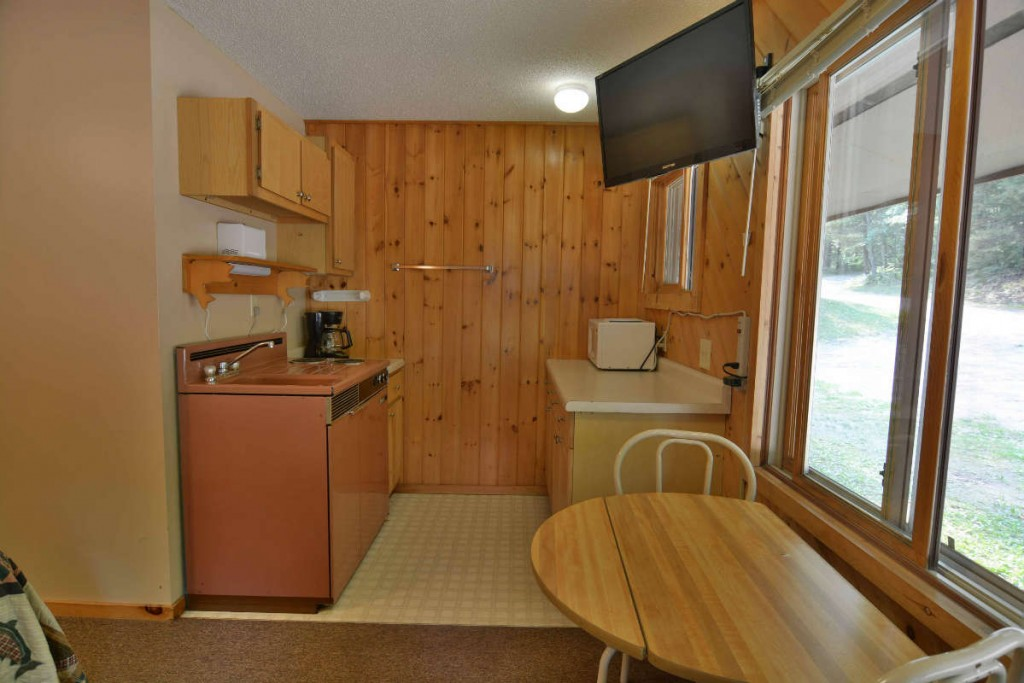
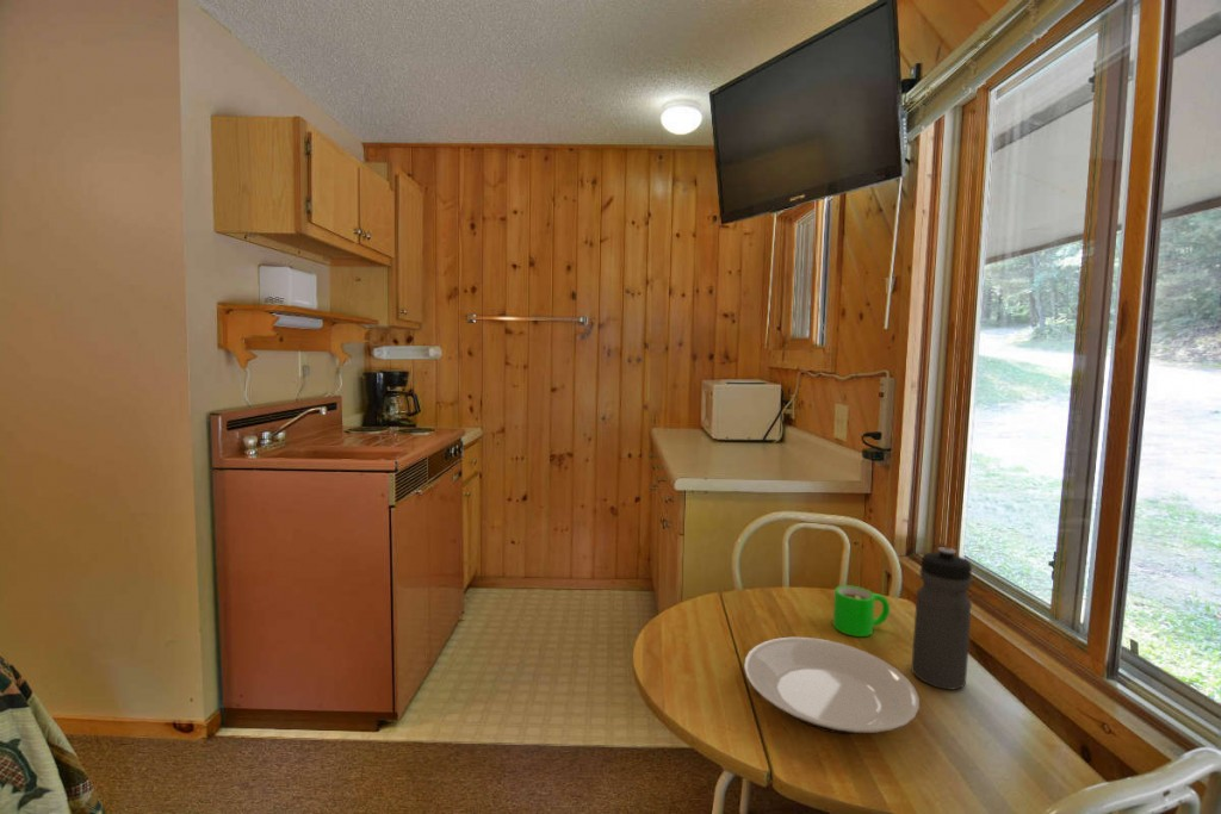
+ plate (826, 688)
+ water bottle (942, 613)
+ mug (862, 609)
